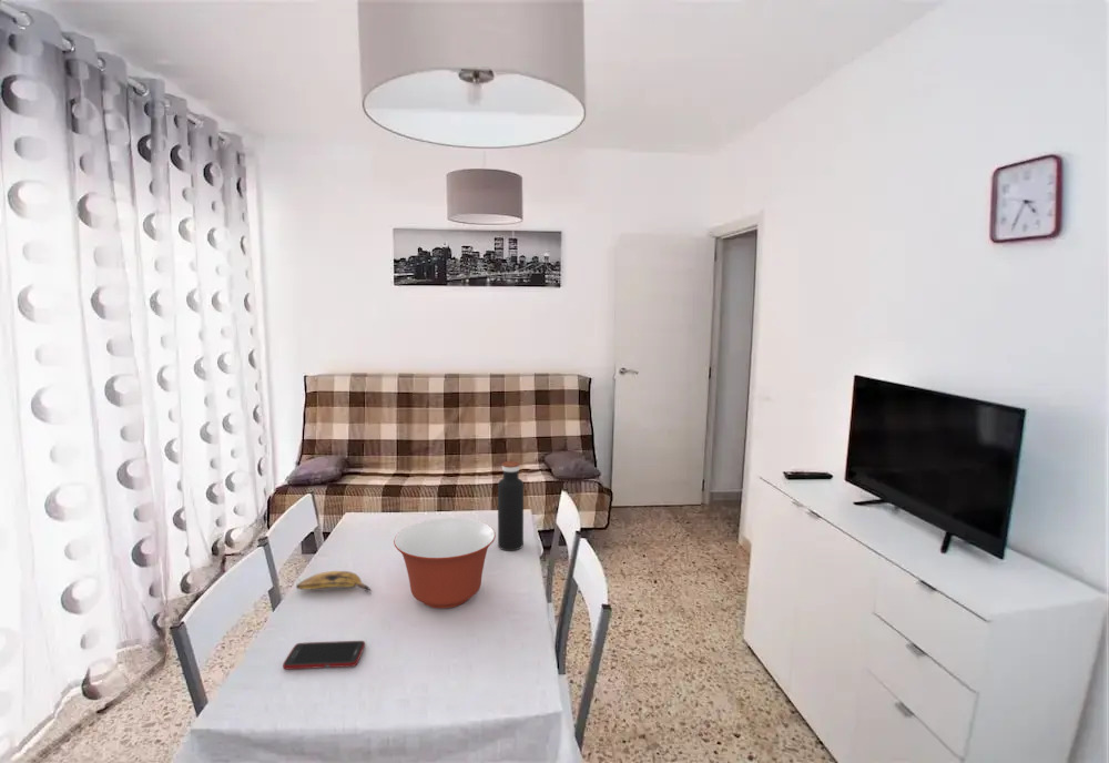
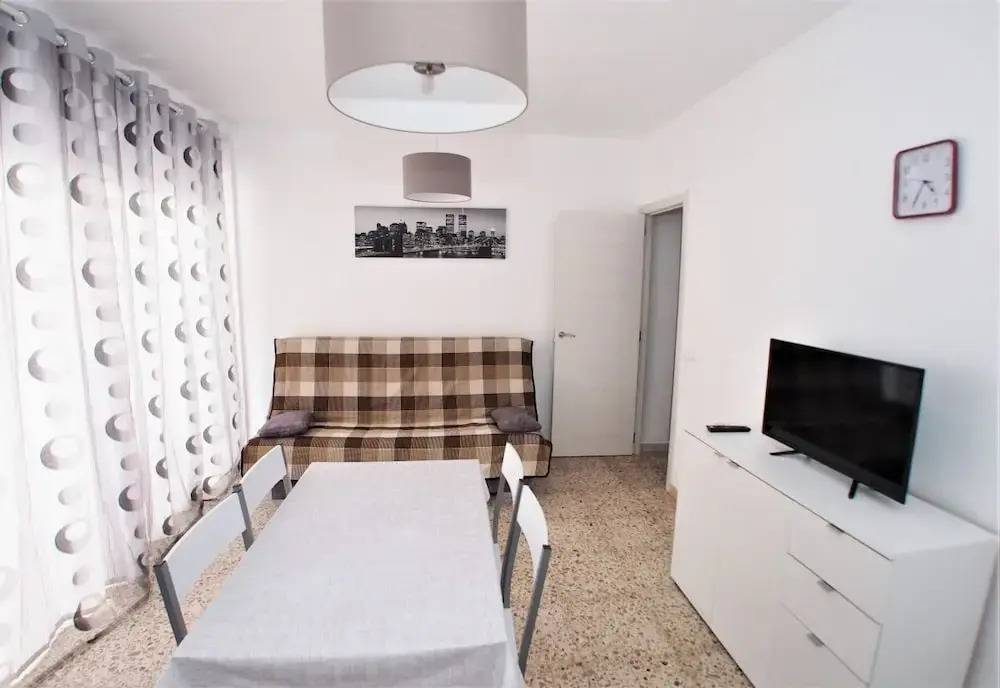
- water bottle (510, 505)
- mixing bowl (446, 566)
- cell phone (325, 654)
- banana (336, 580)
